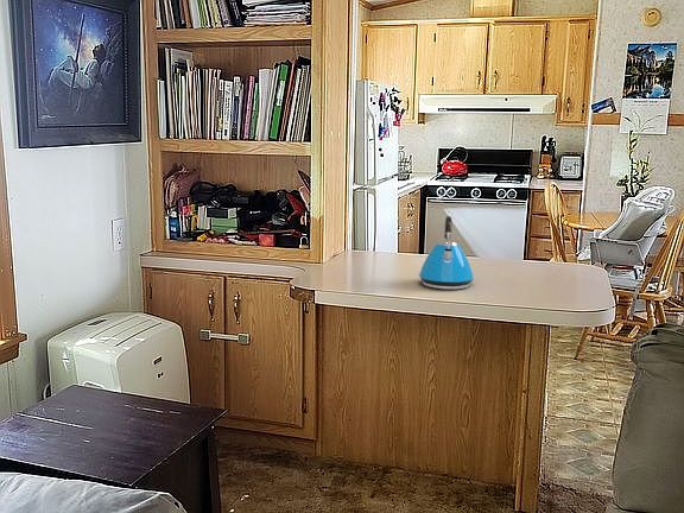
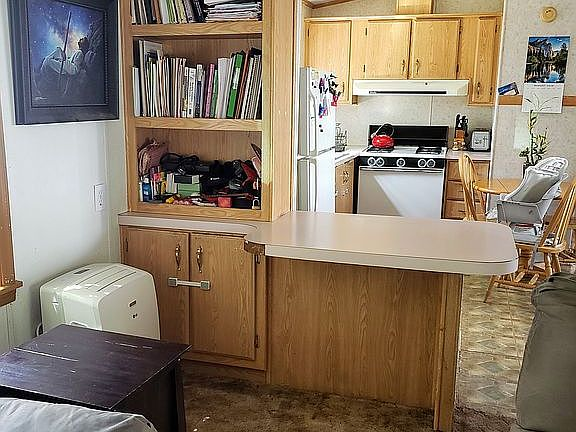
- kettle (446, 249)
